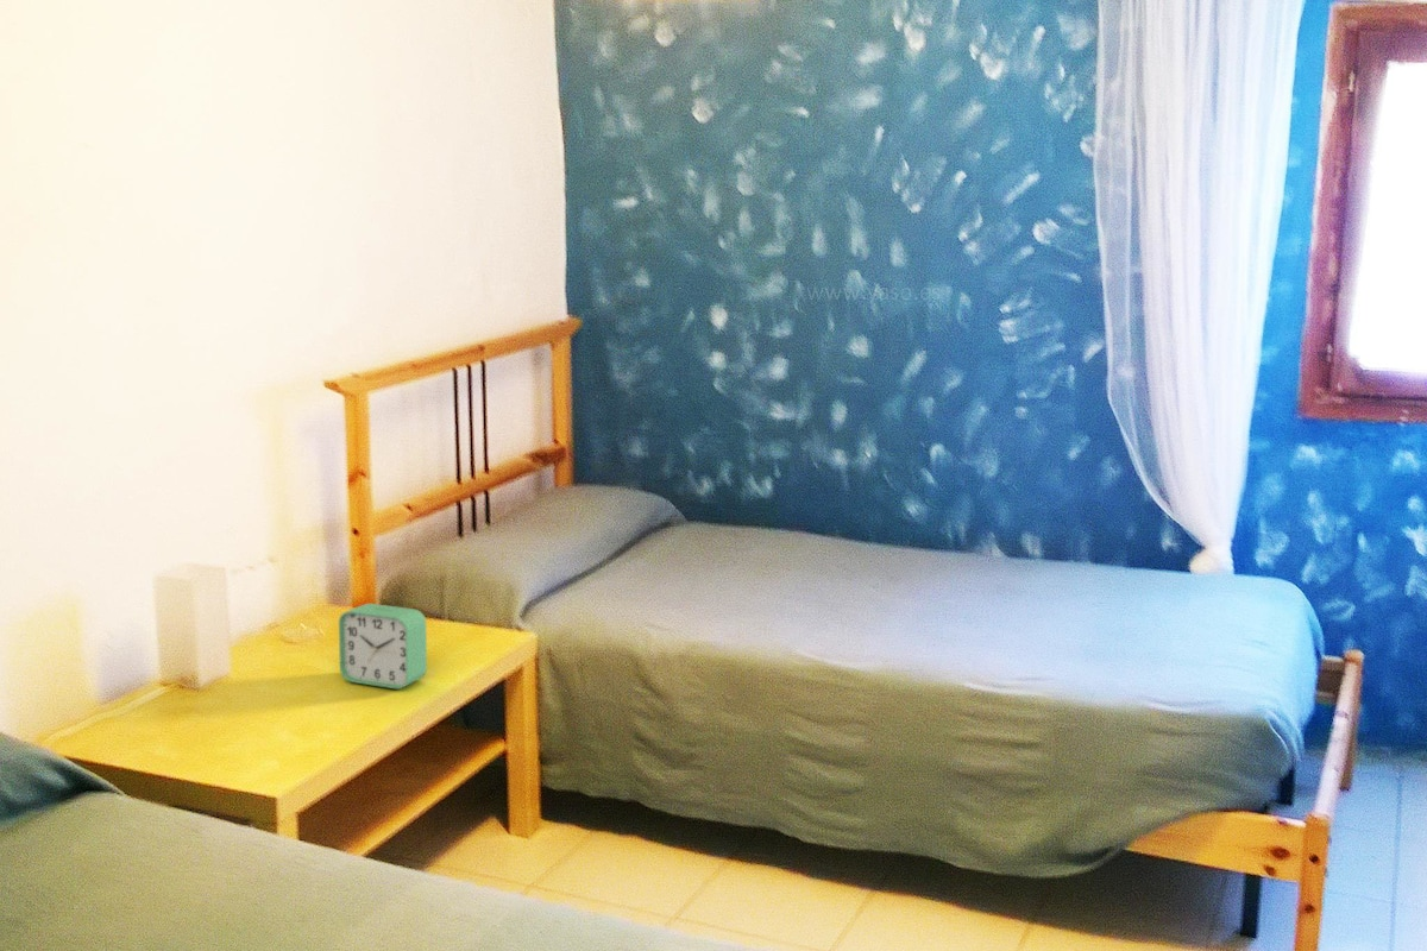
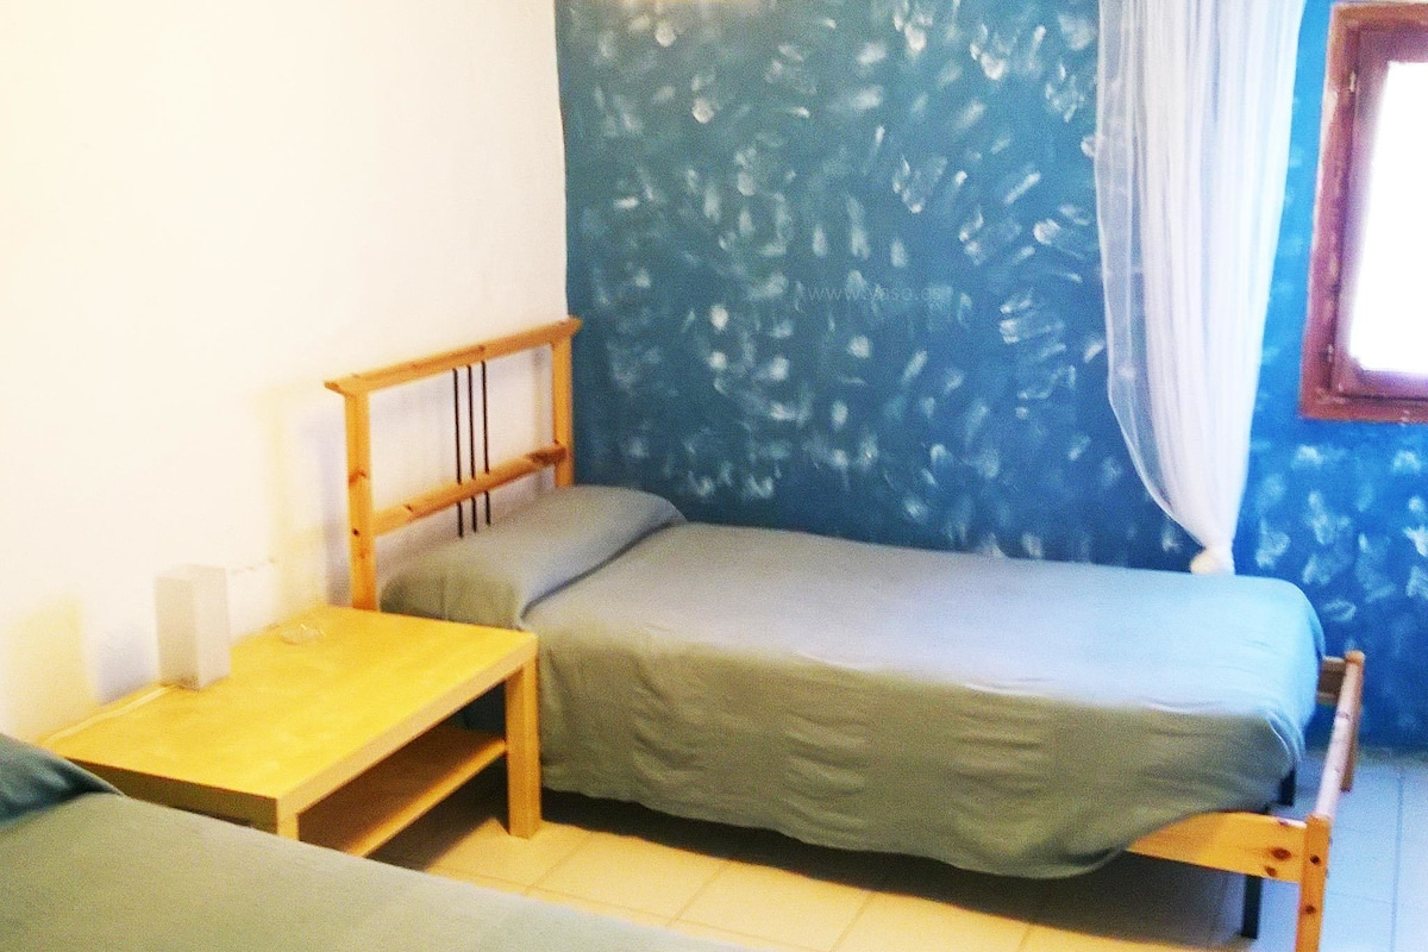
- alarm clock (383, 644)
